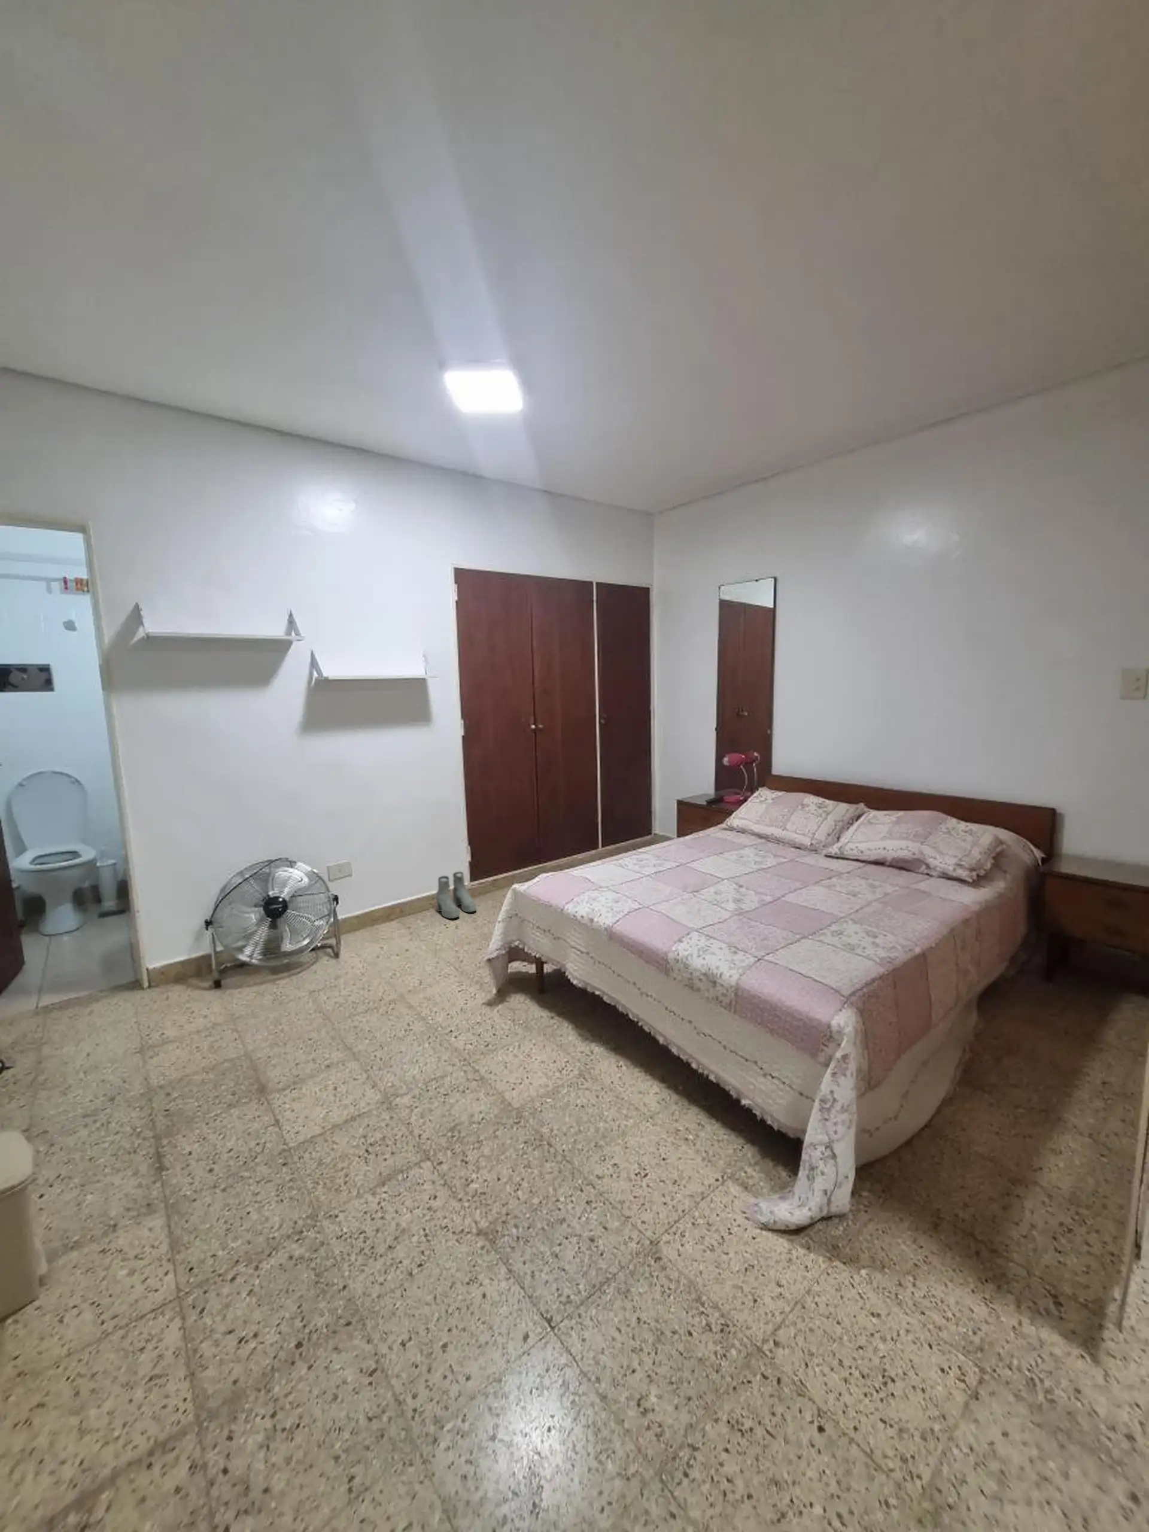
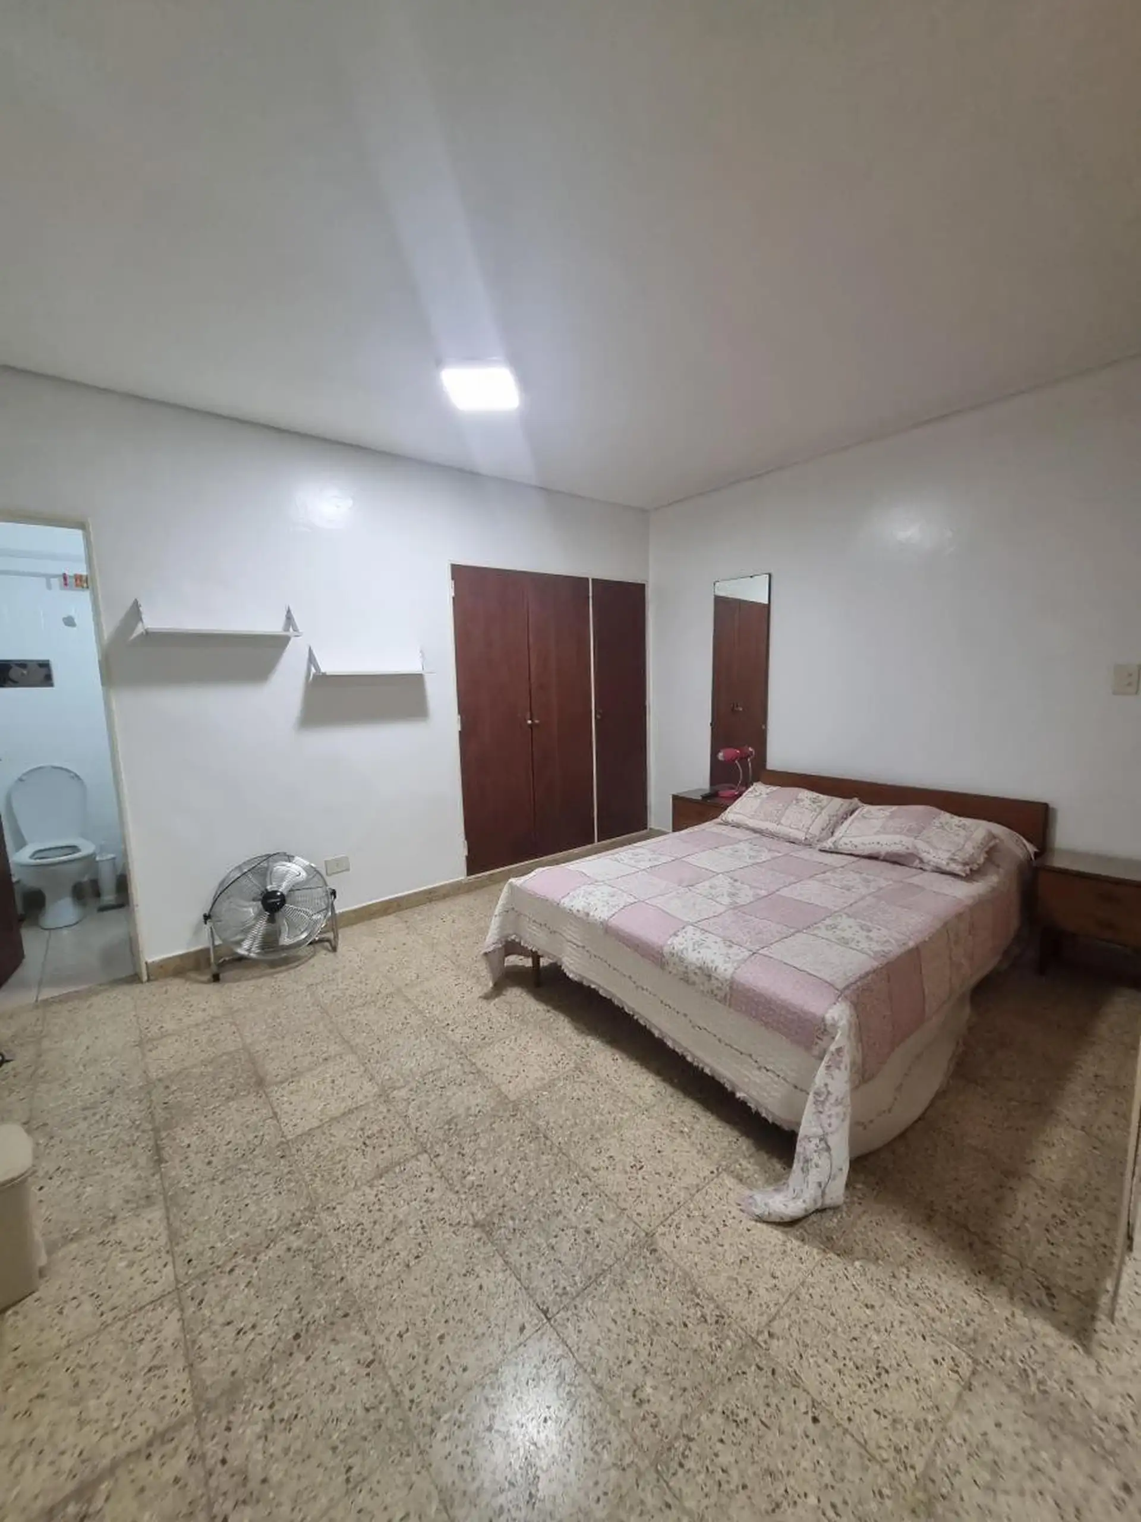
- boots (455, 894)
